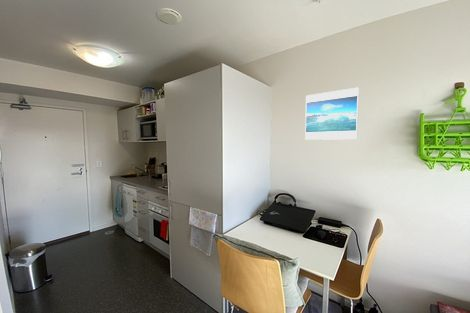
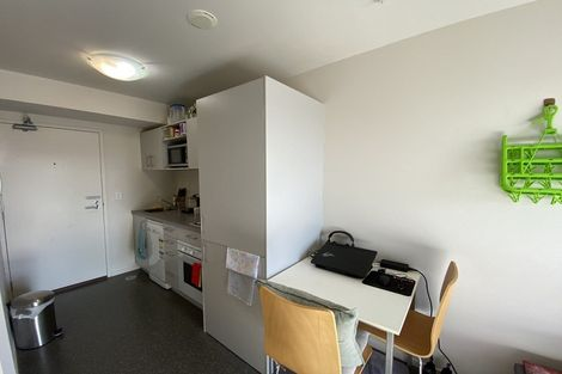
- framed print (329, 115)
